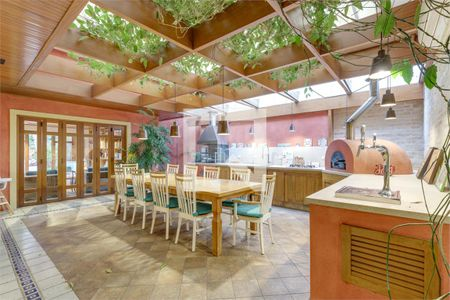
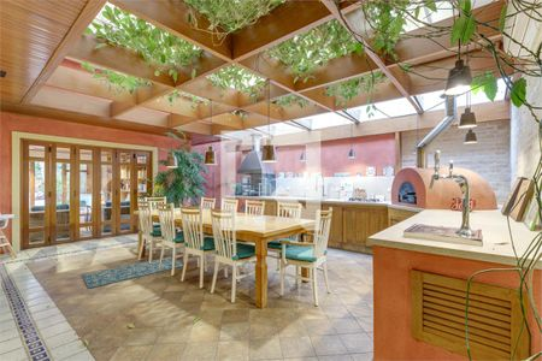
+ rug (136, 270)
